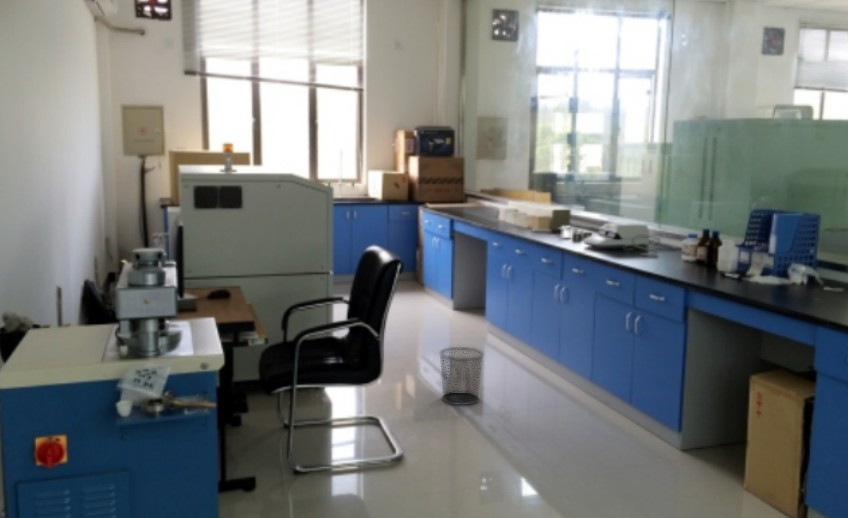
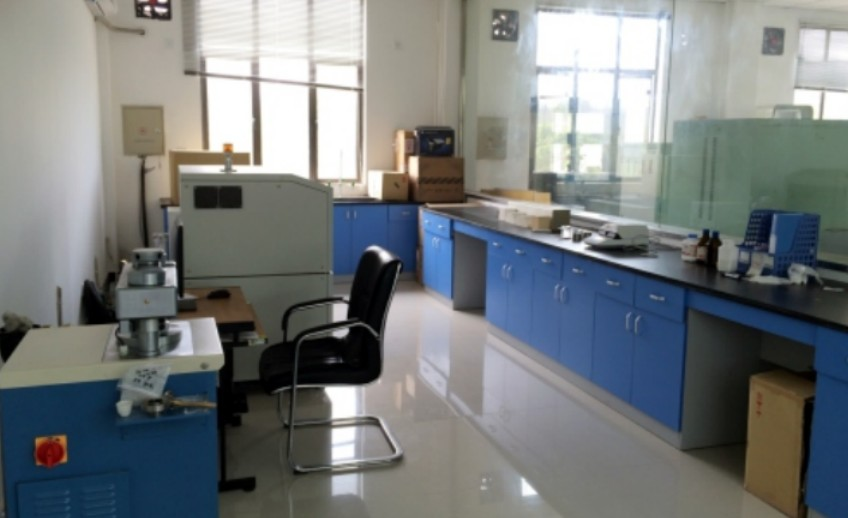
- waste bin (461, 375)
